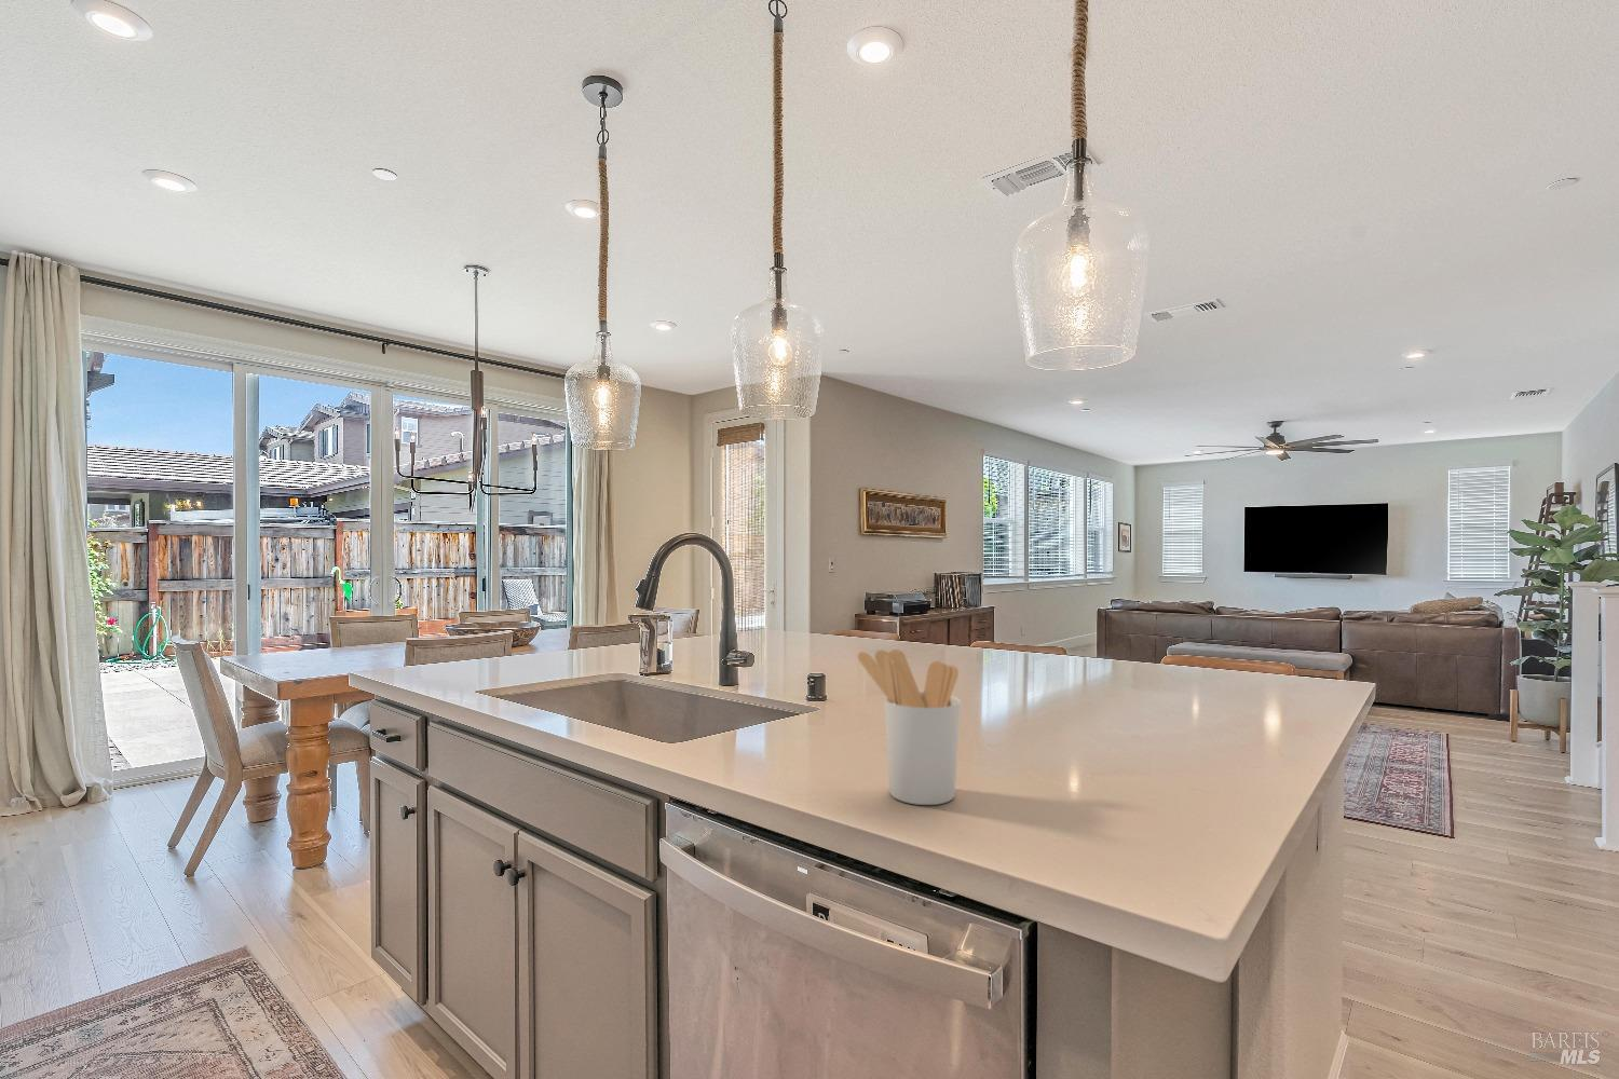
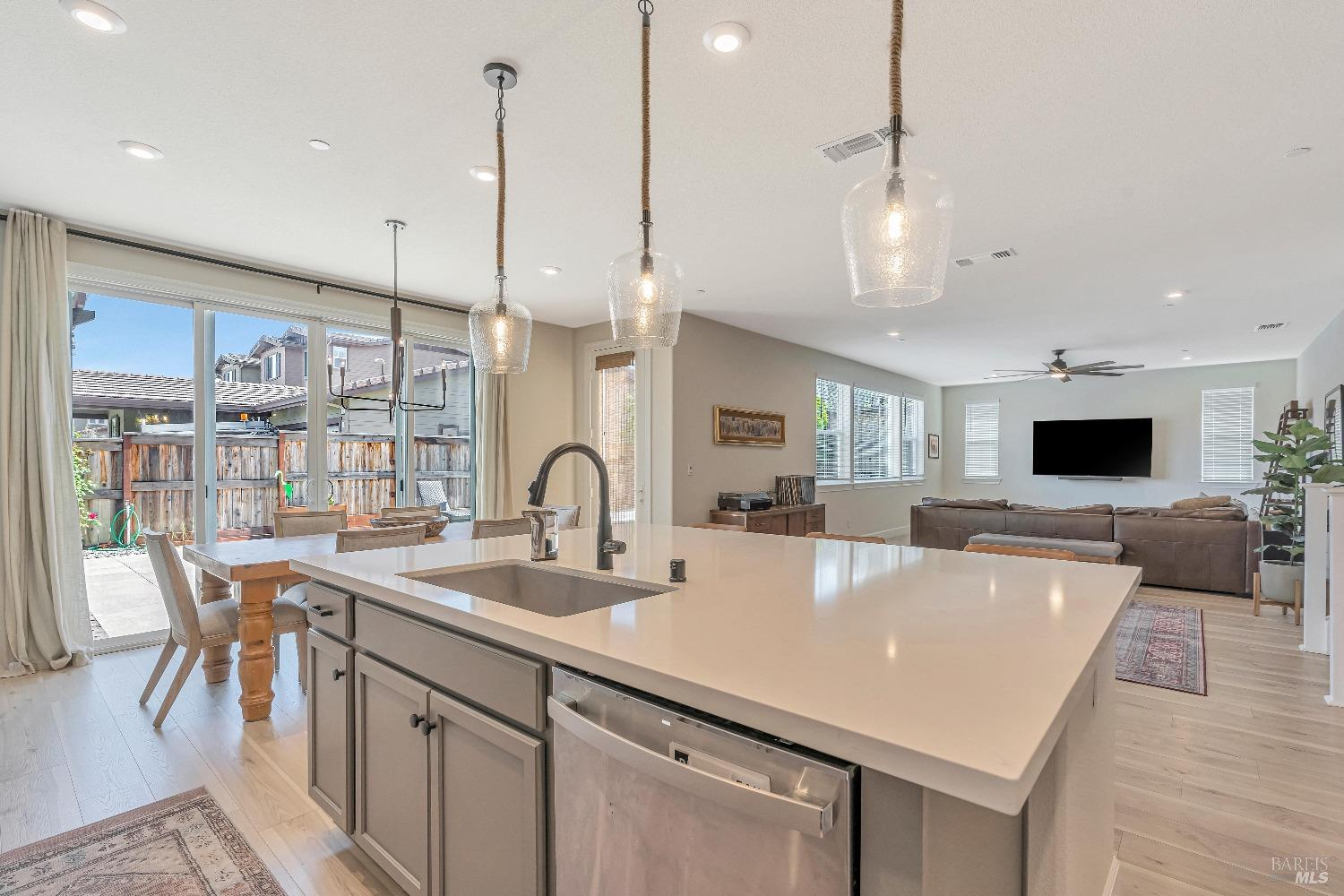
- utensil holder (908, 719)
